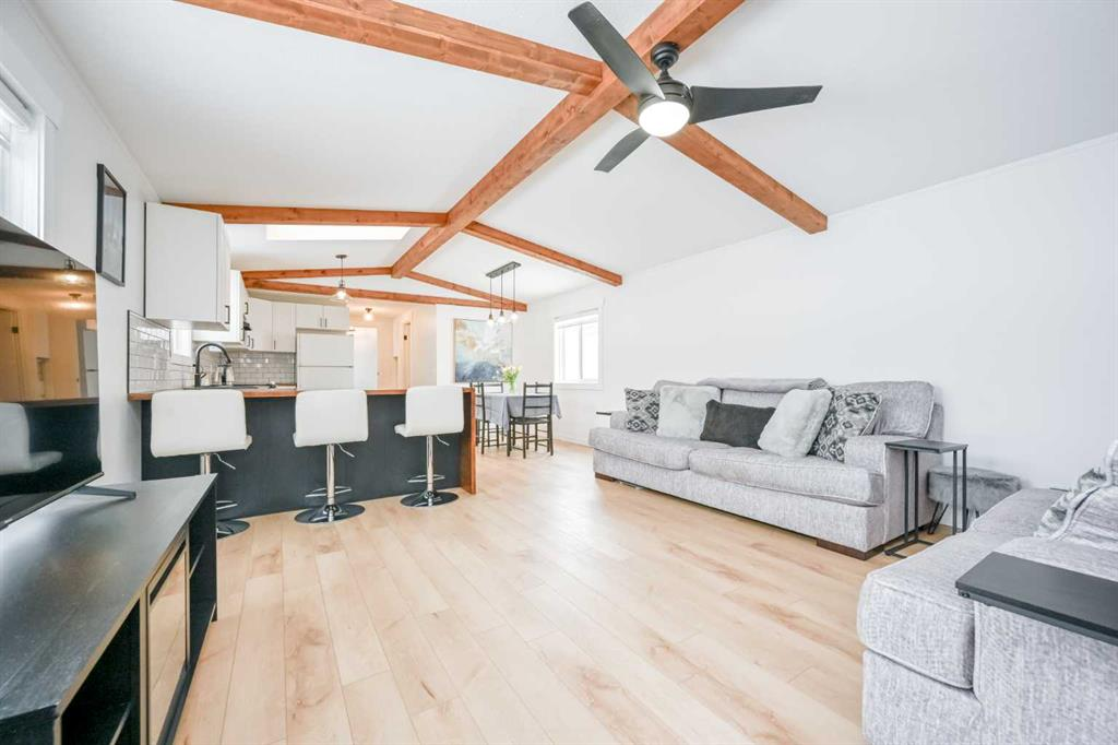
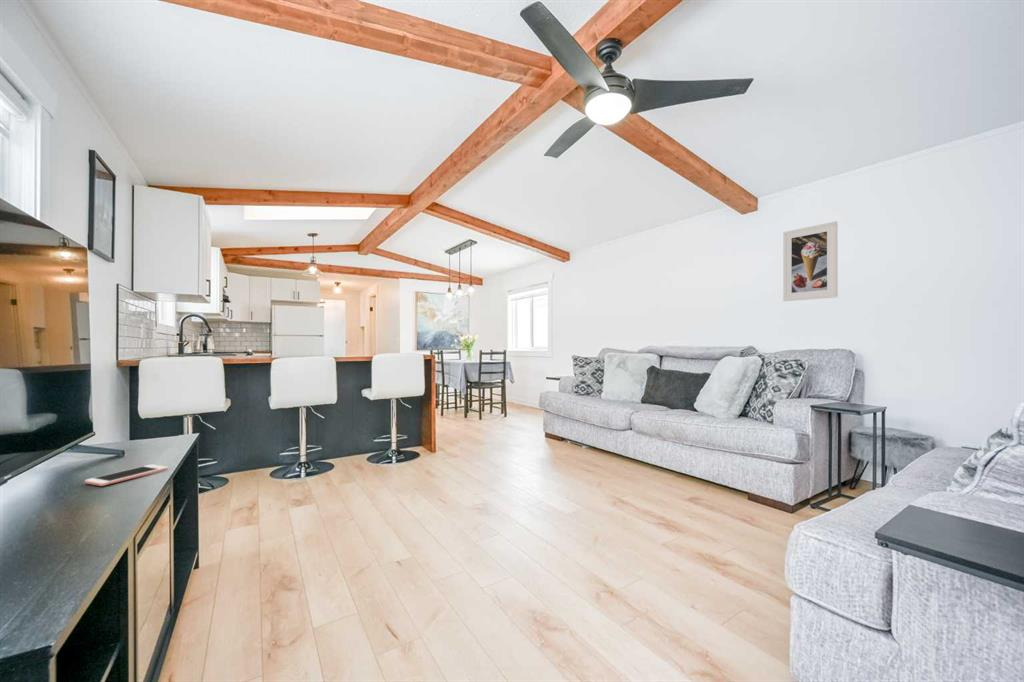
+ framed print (809, 263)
+ cell phone (128, 474)
